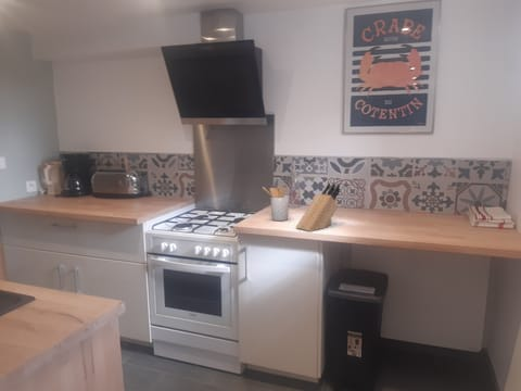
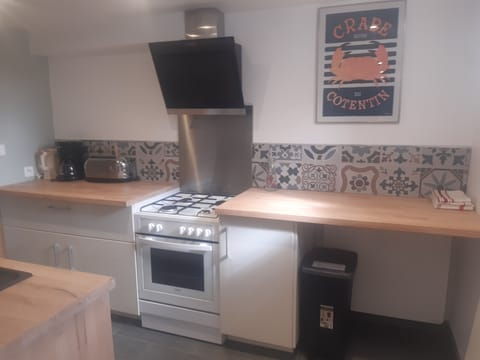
- utensil holder (275, 202)
- knife block (319, 205)
